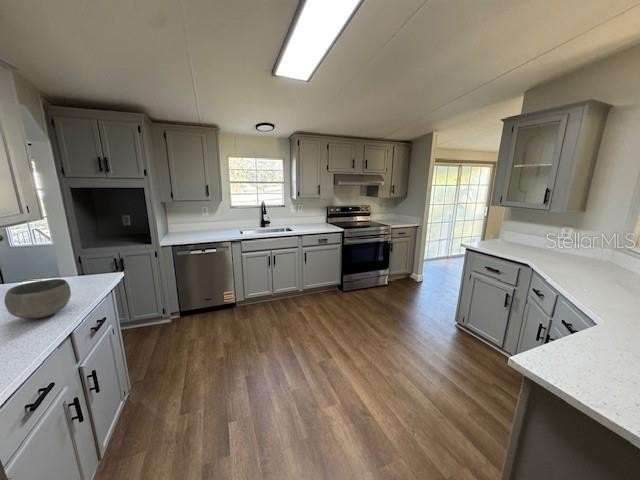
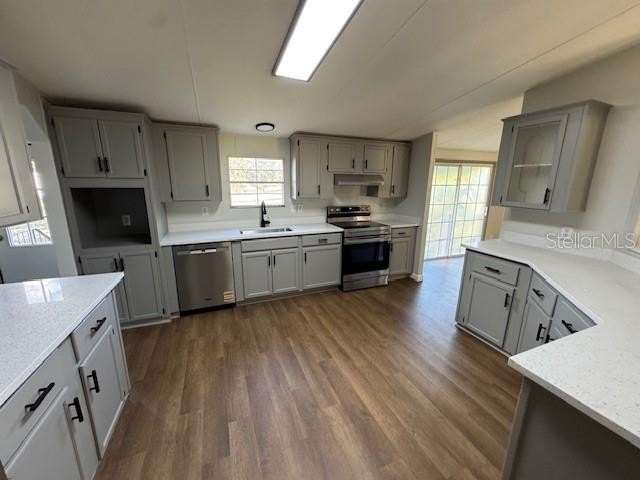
- bowl (40, 300)
